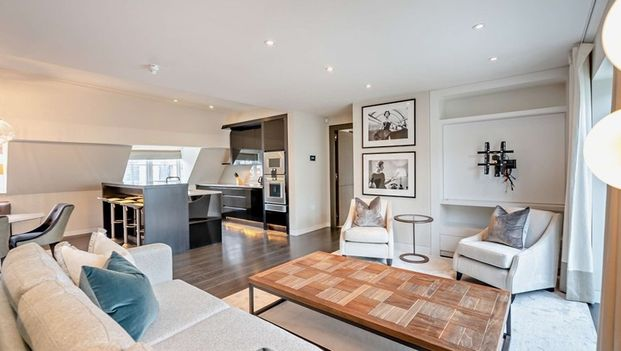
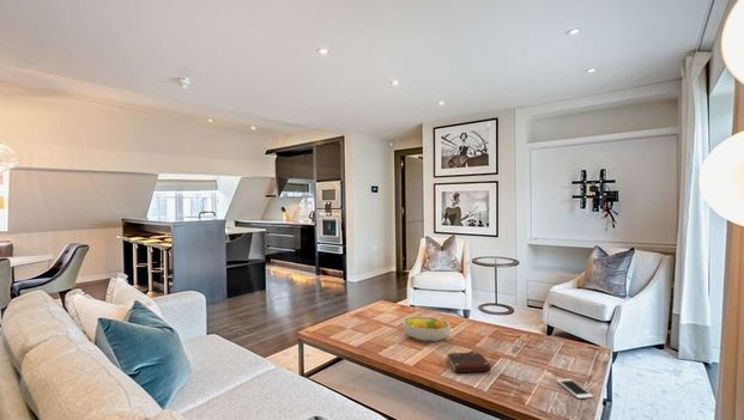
+ cell phone (574, 388)
+ fruit bowl (425, 325)
+ book (467, 361)
